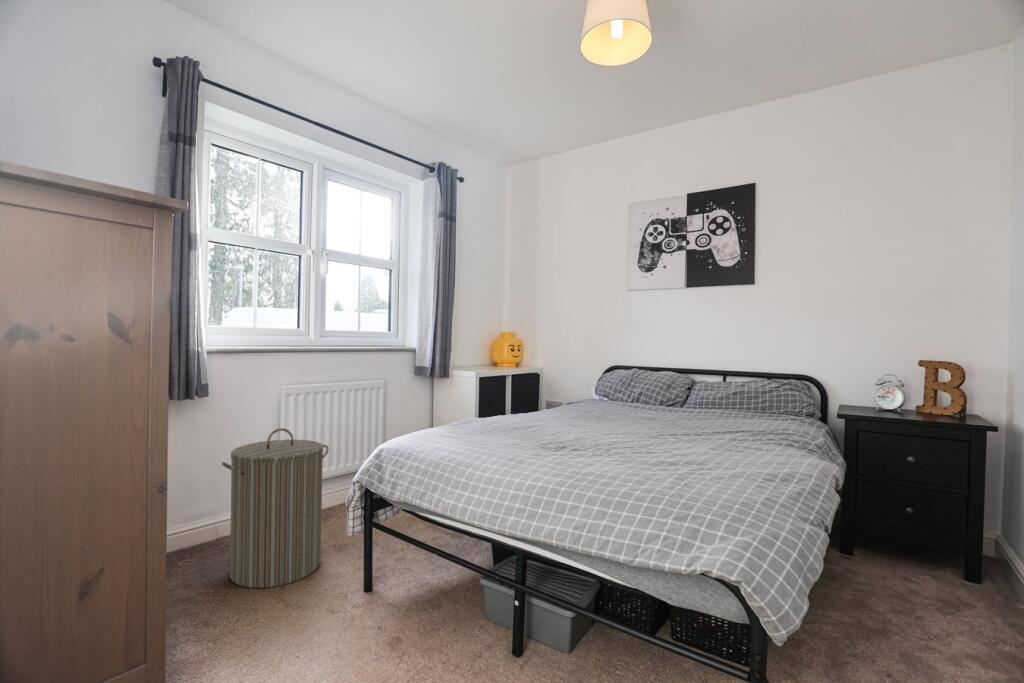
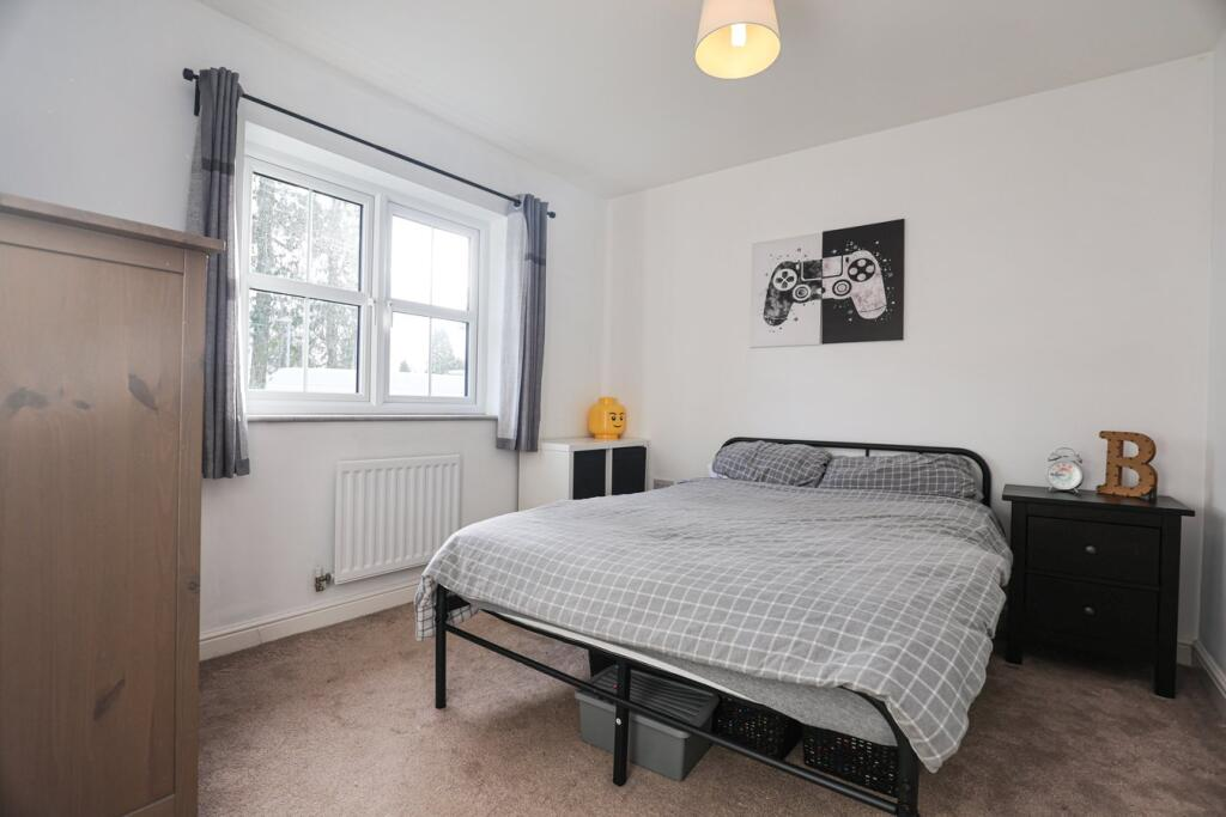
- laundry hamper (277, 498)
